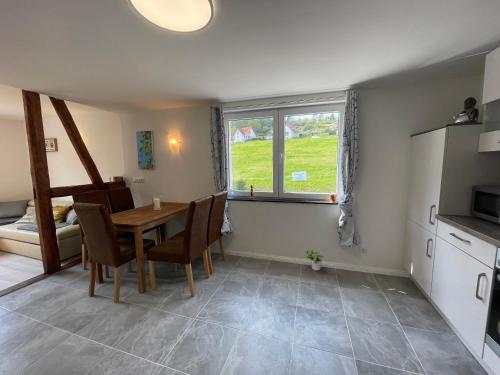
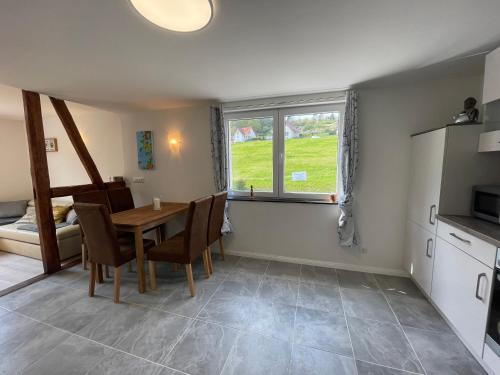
- potted plant (313, 259)
